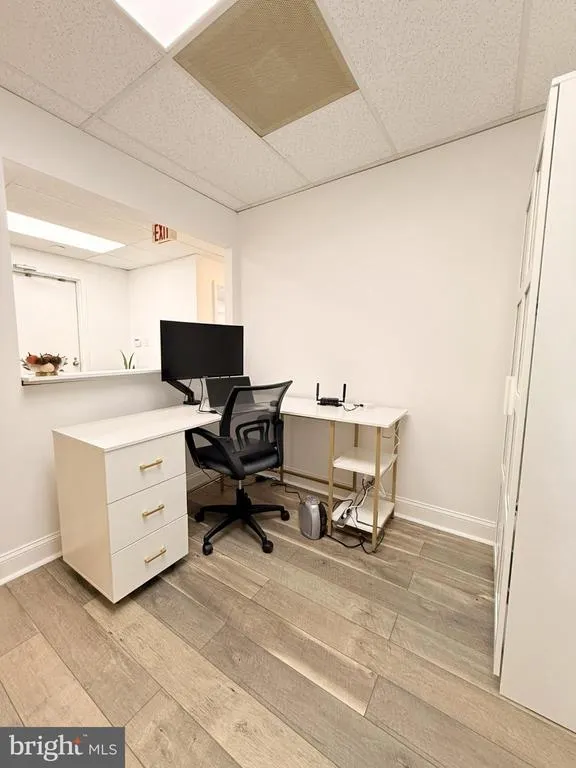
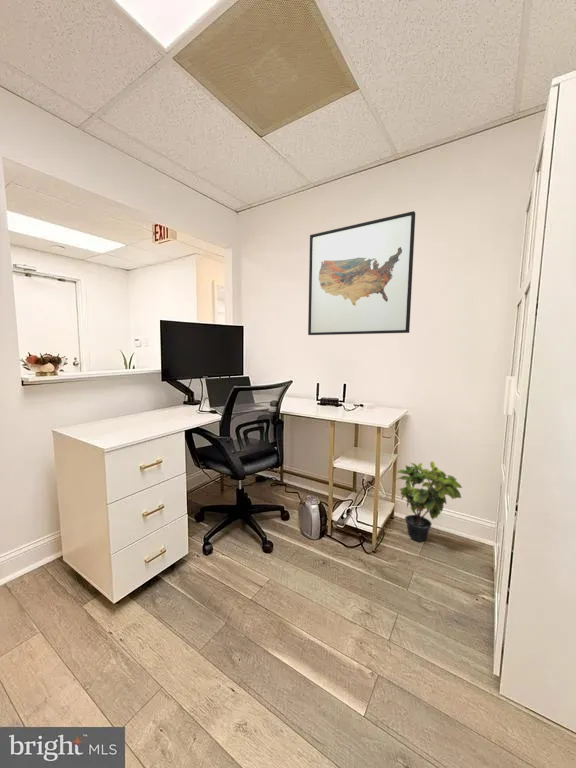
+ wall art (356, 280)
+ potted plant (424, 500)
